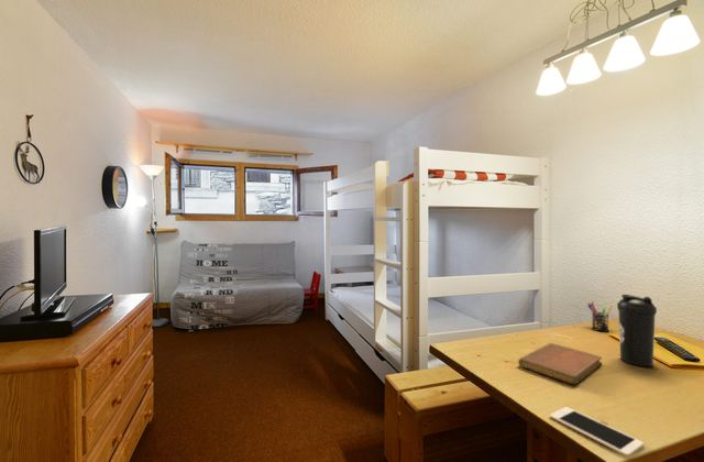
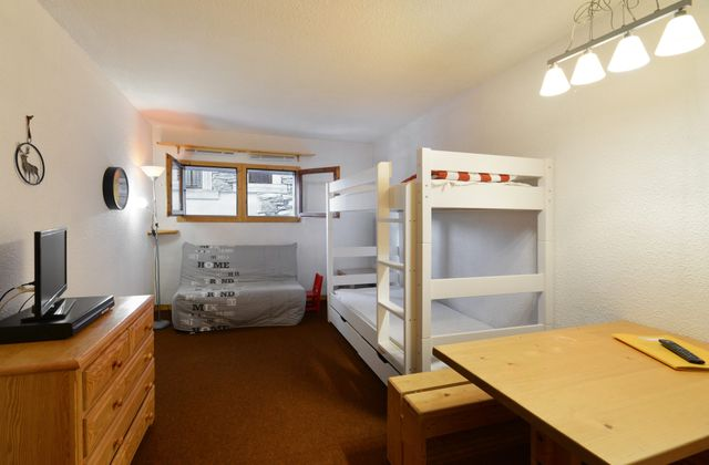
- cell phone (593, 428)
- notebook (560, 361)
- pen holder (600, 316)
- water bottle (636, 328)
